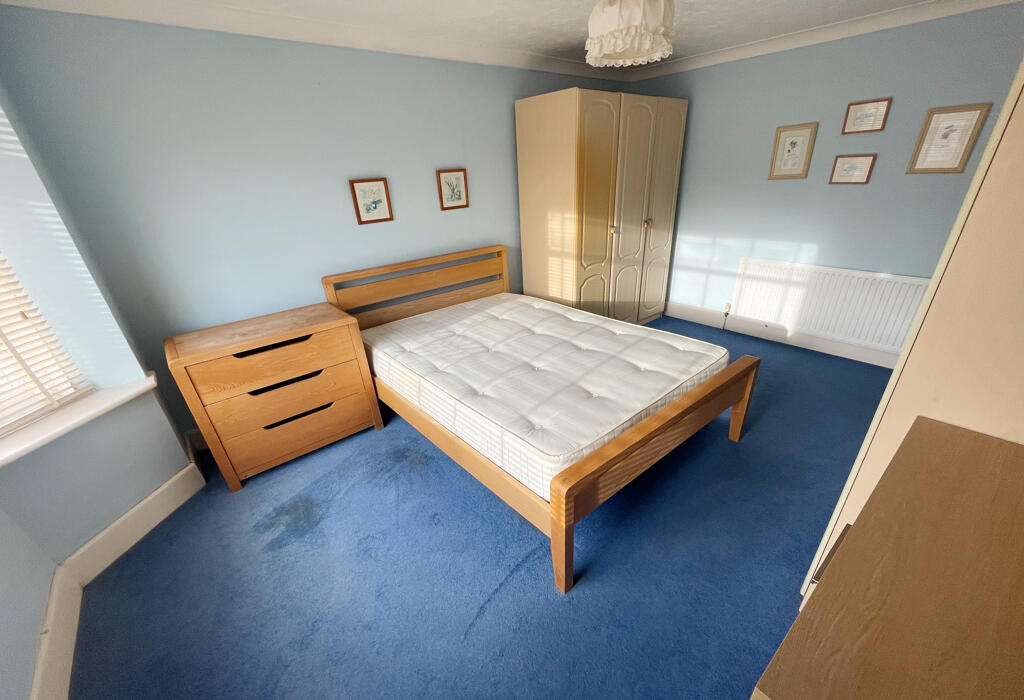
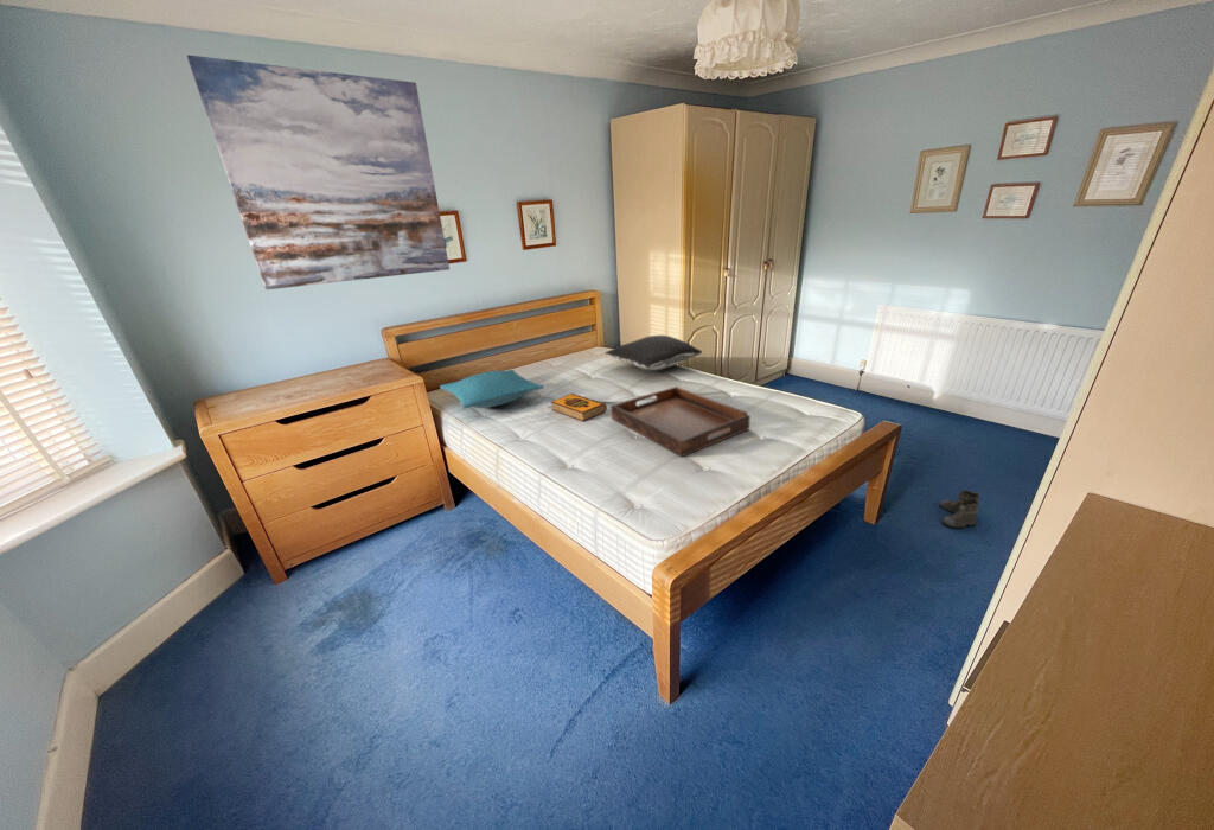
+ hardback book (579, 406)
+ boots (960, 505)
+ serving tray (678, 416)
+ wall art (343, 183)
+ pillow (652, 352)
+ pillow (491, 388)
